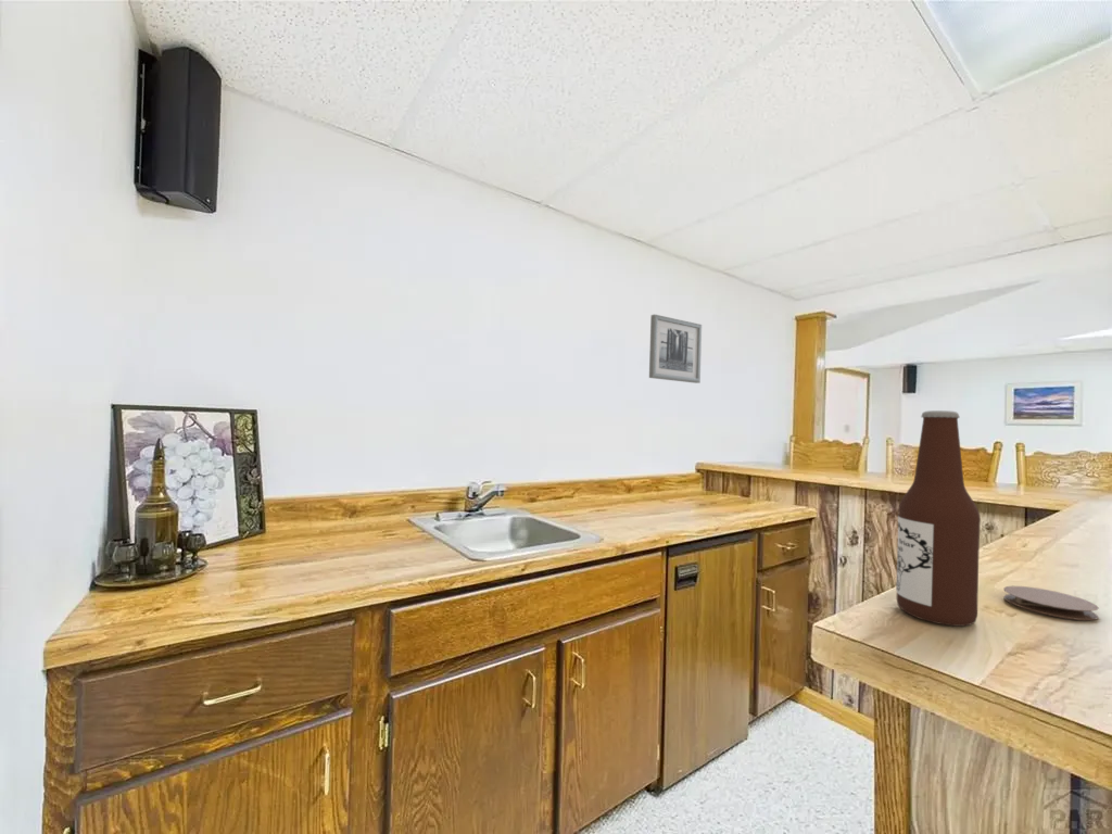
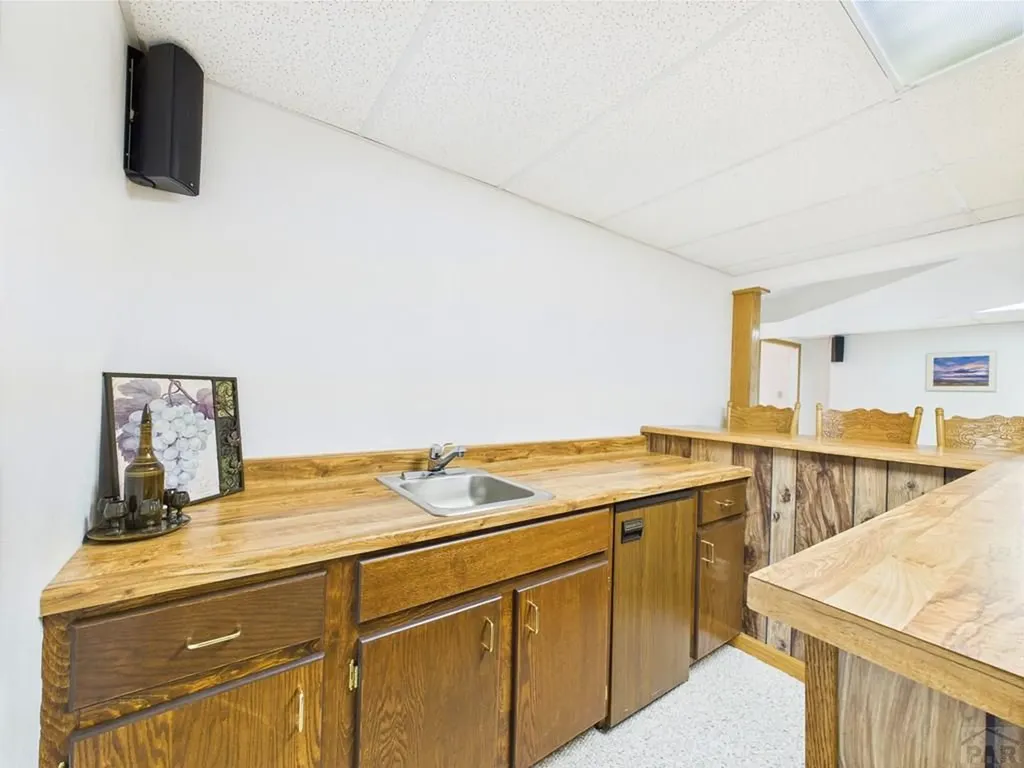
- wall art (675, 350)
- root beer bottle (937, 513)
- coaster (1048, 602)
